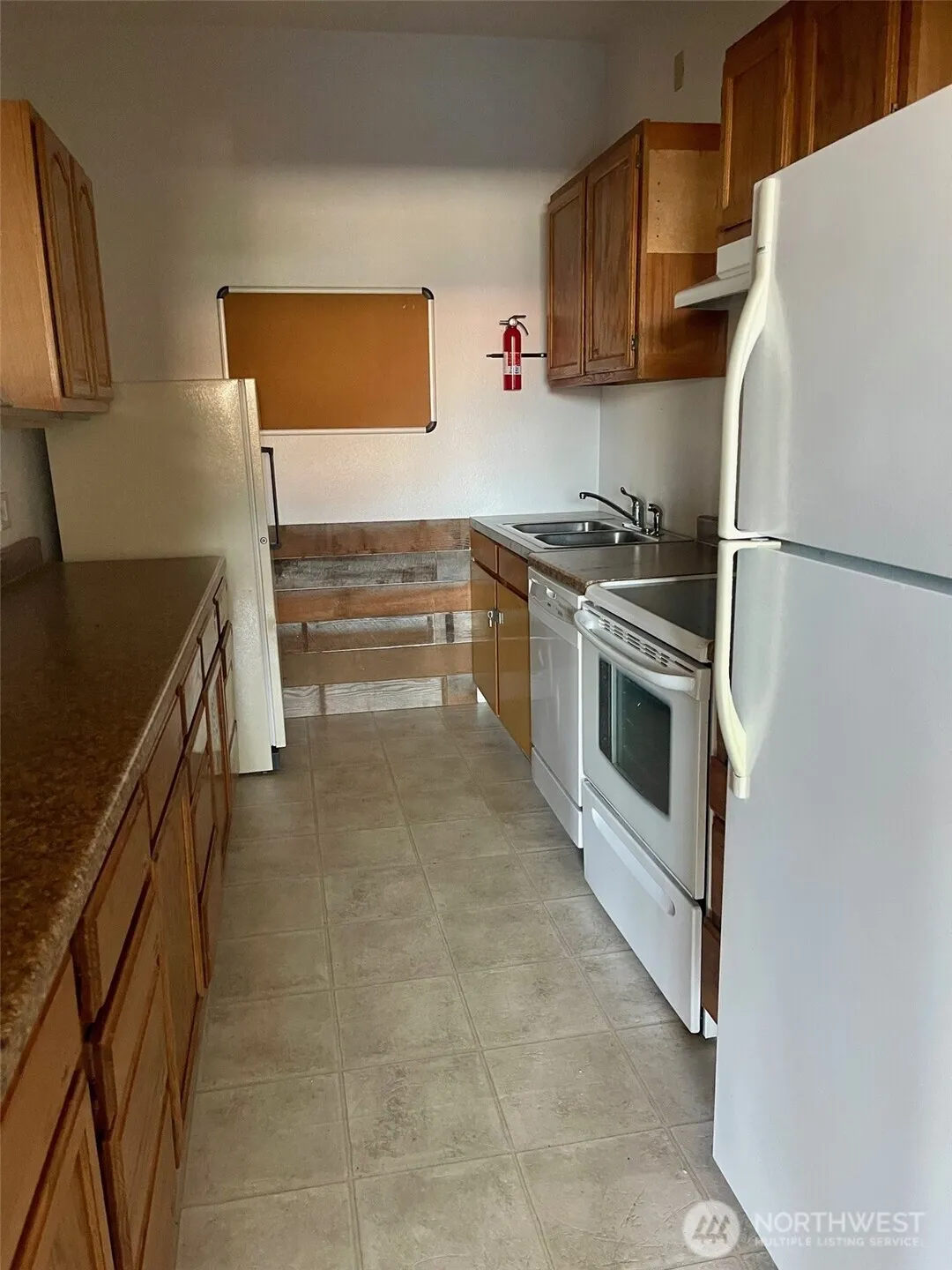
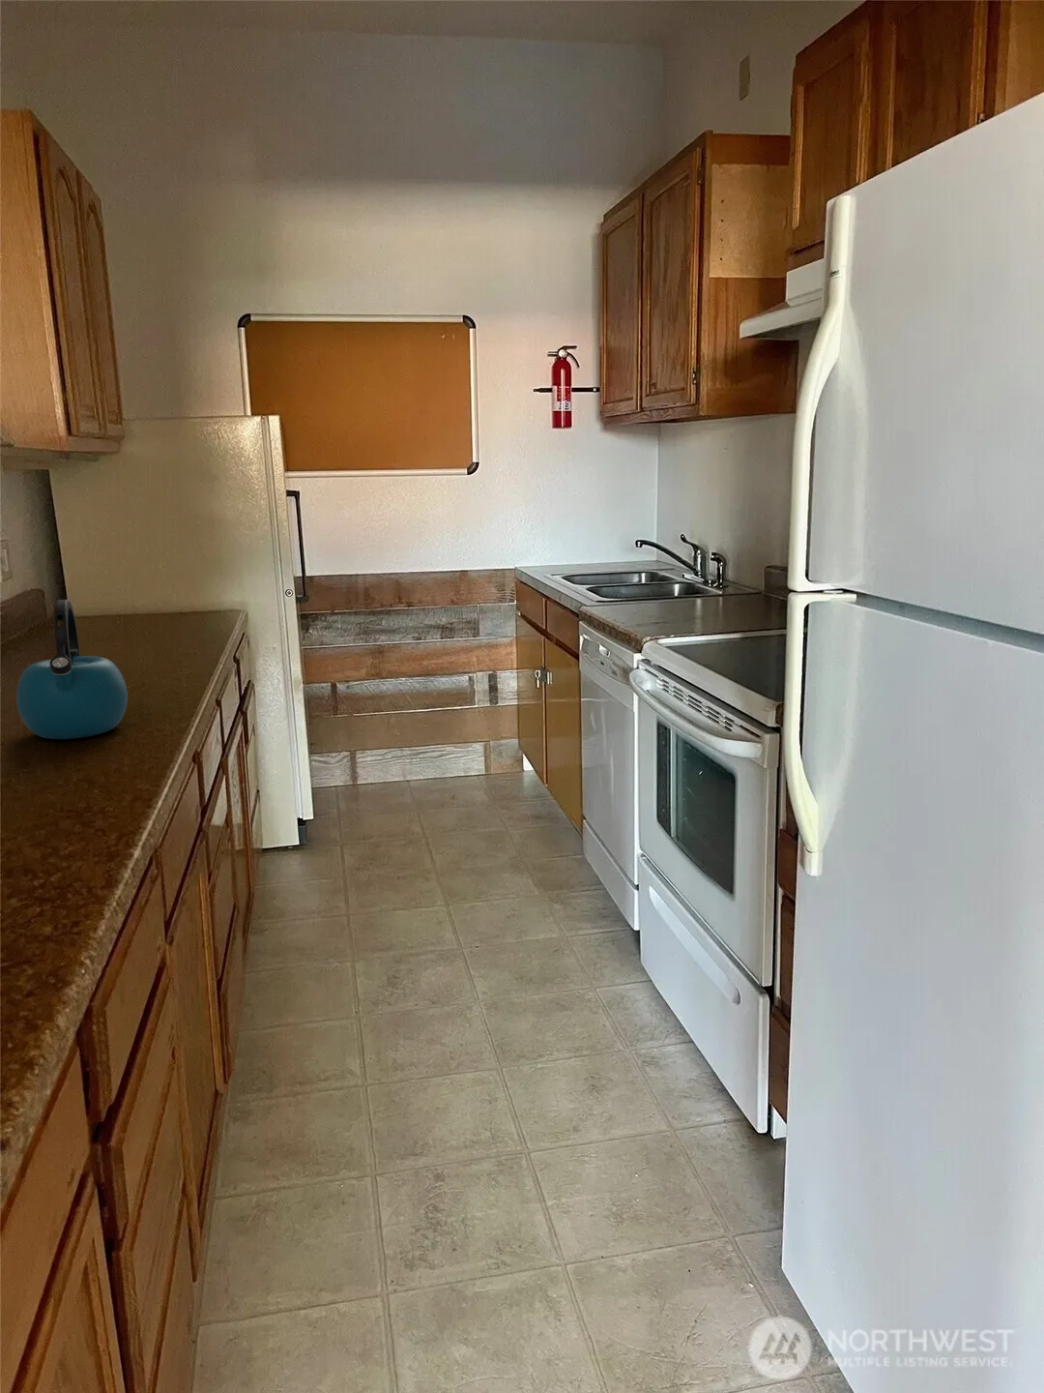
+ kettle (69, 668)
